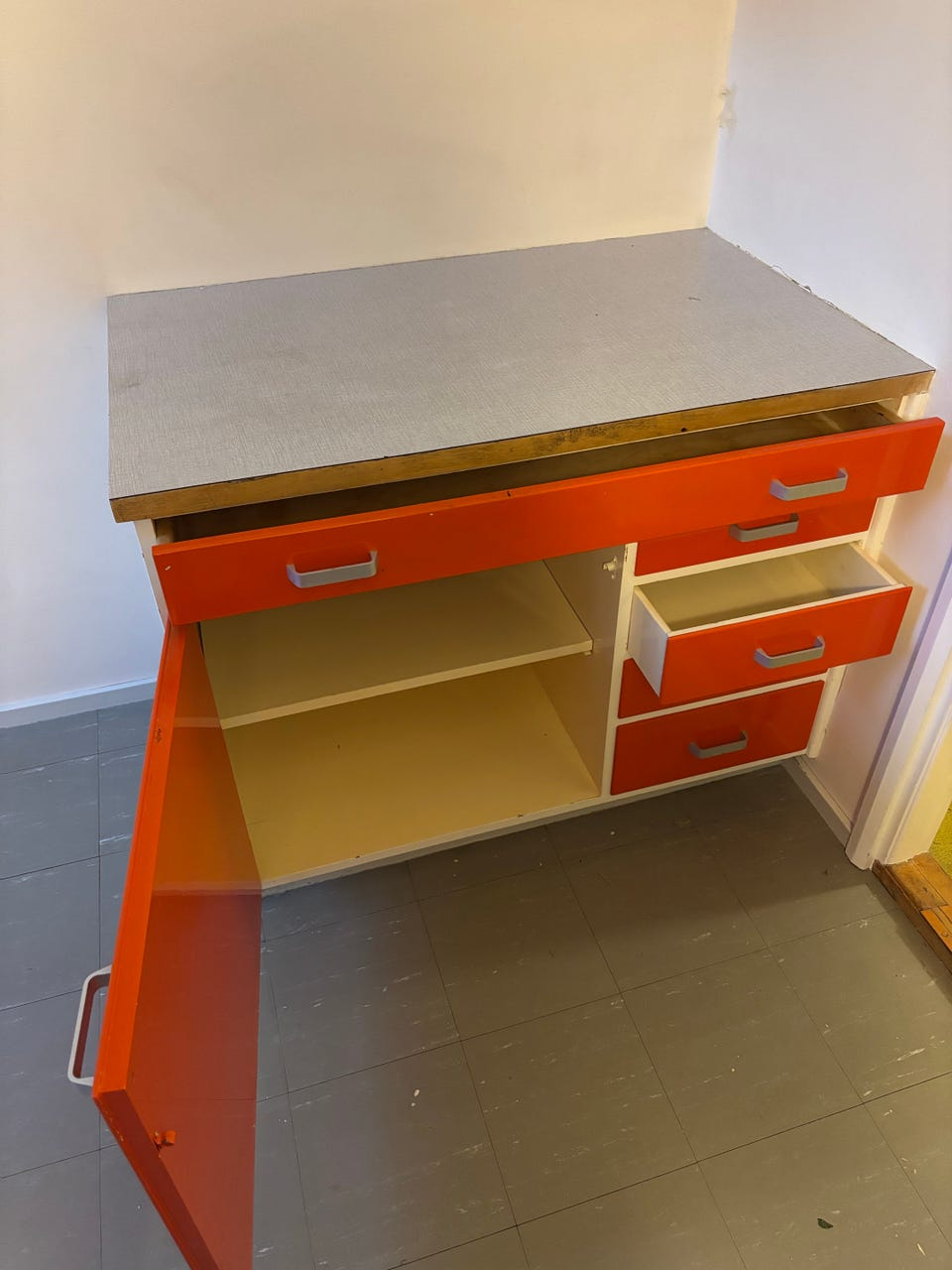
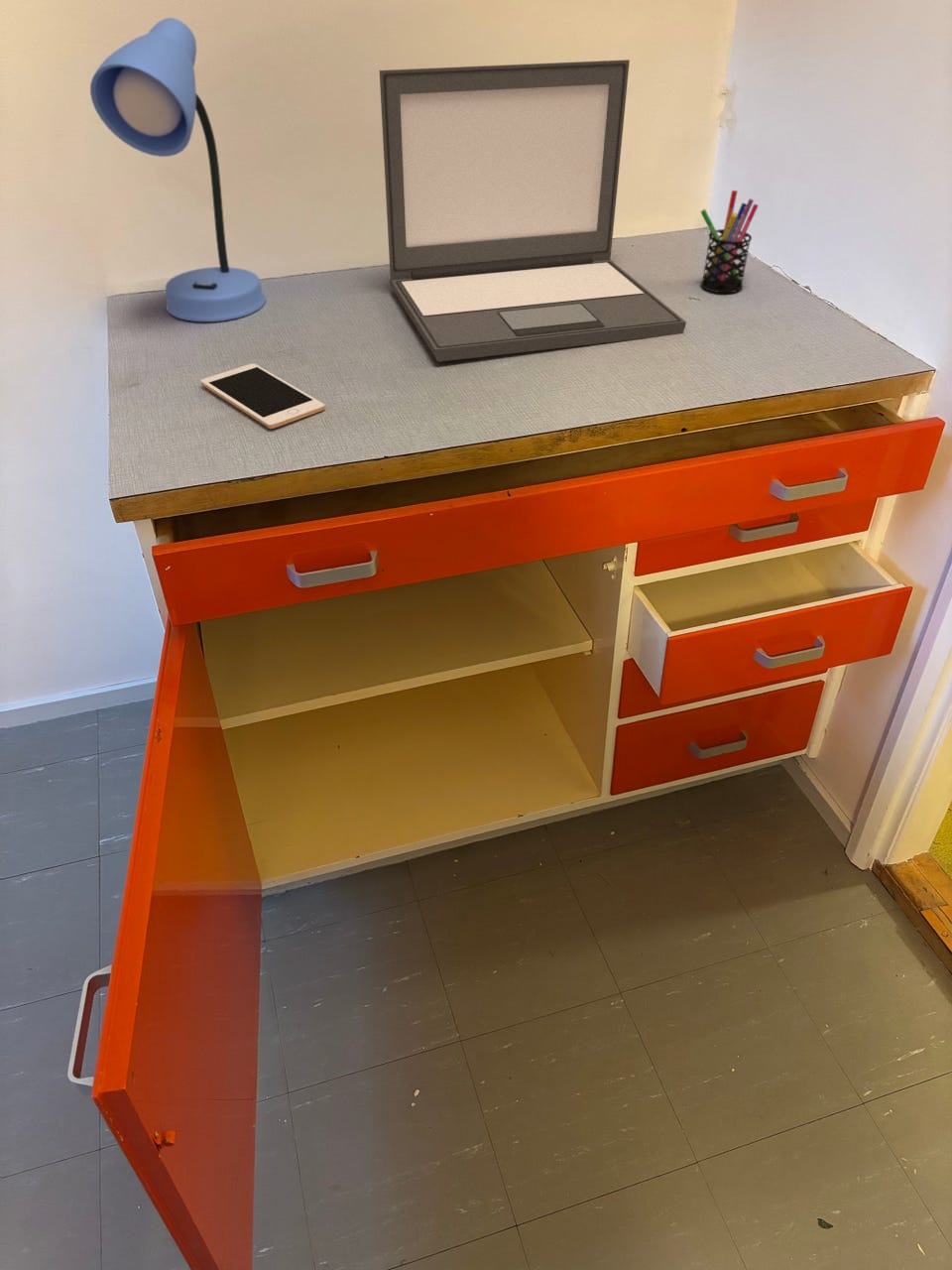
+ cell phone (261, 394)
+ laptop (535, 204)
+ desk lamp (173, 155)
+ pen holder (724, 241)
